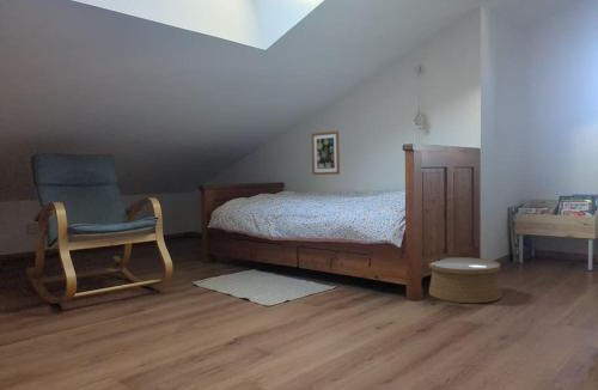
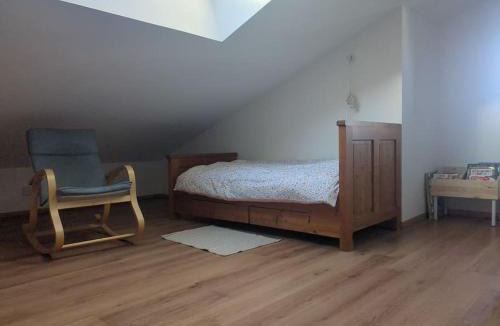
- woven basket (464, 278)
- wall art (324, 153)
